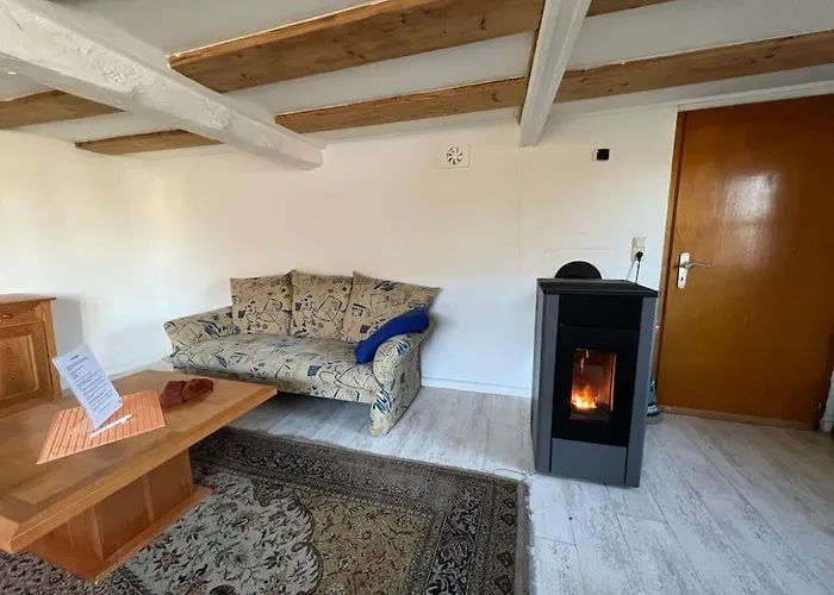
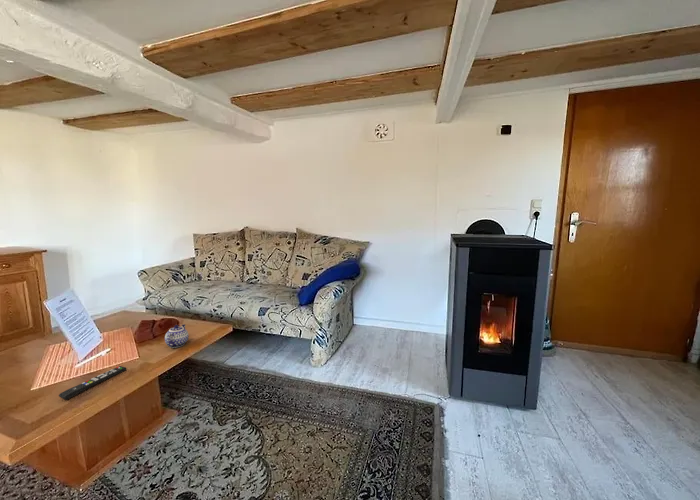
+ teapot (176, 335)
+ remote control (95, 381)
